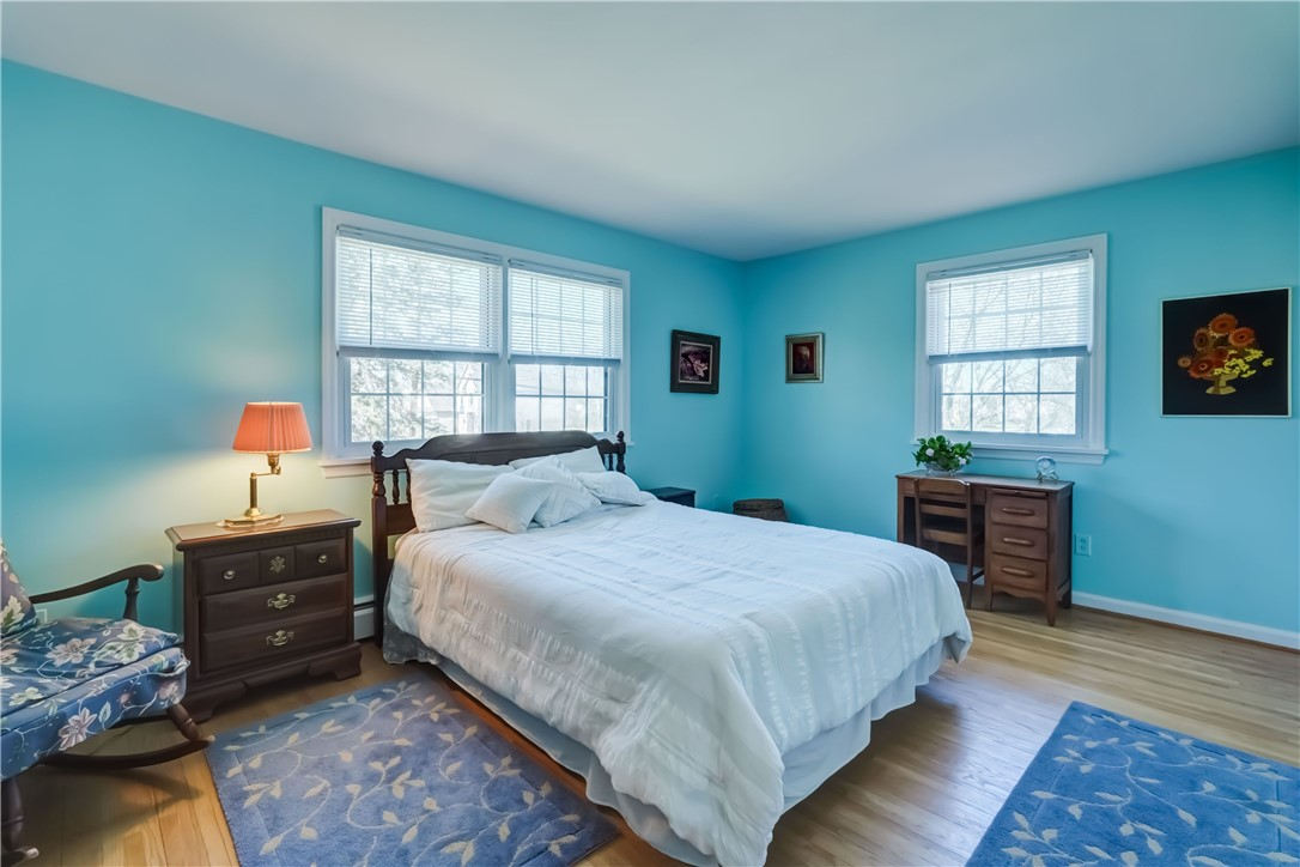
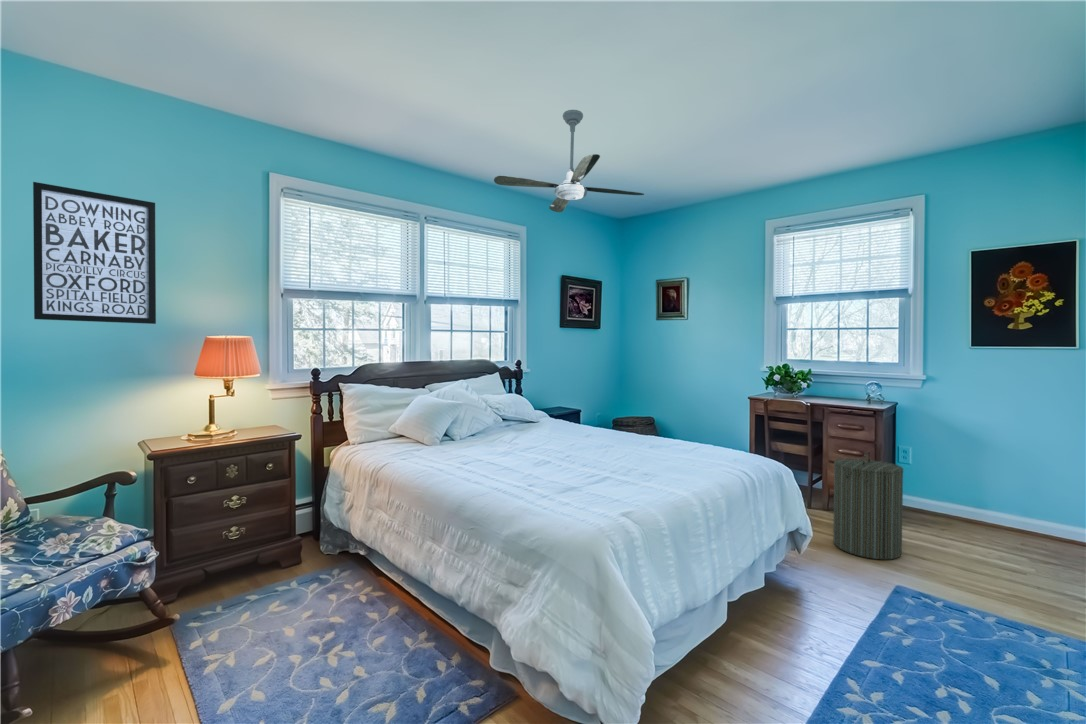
+ wall art (98, 257)
+ laundry hamper (867, 499)
+ ceiling fan (571, 154)
